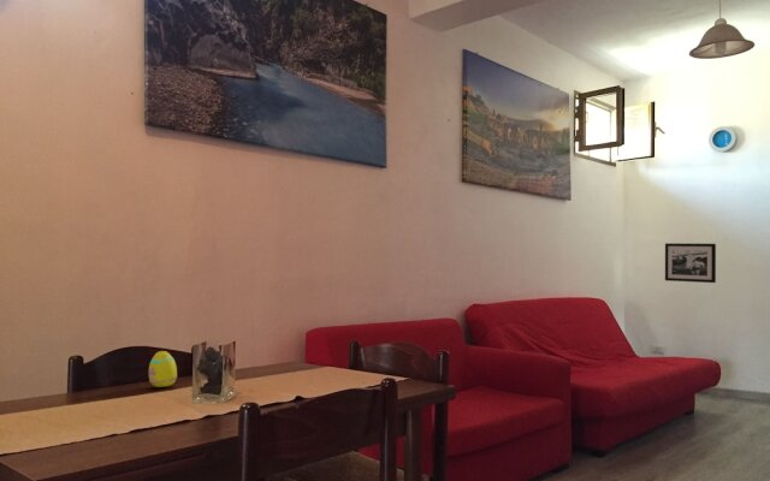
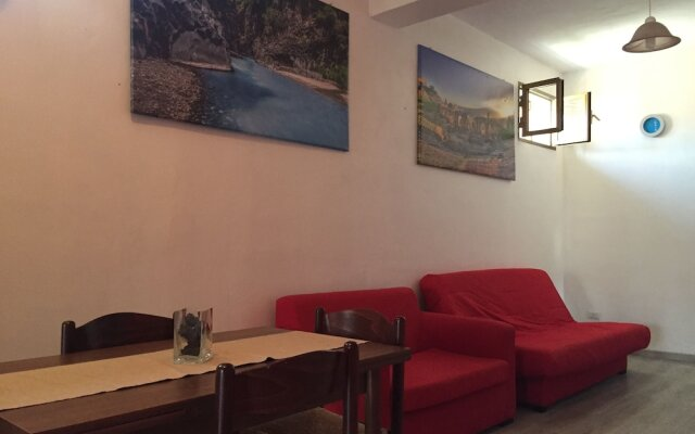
- picture frame (689, 262)
- egg (162, 368)
